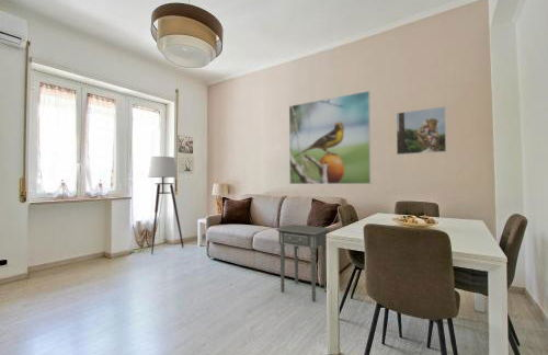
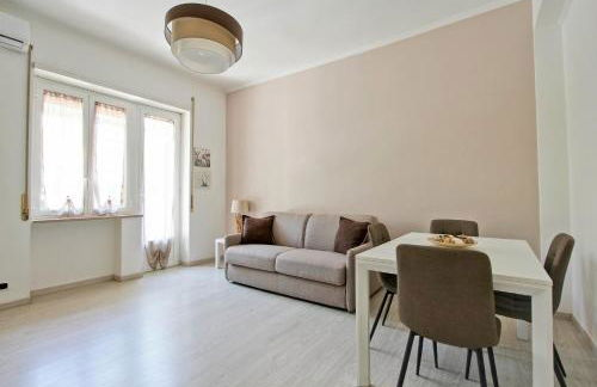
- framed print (420, 131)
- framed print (326, 141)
- side table (297, 260)
- floor lamp (156, 203)
